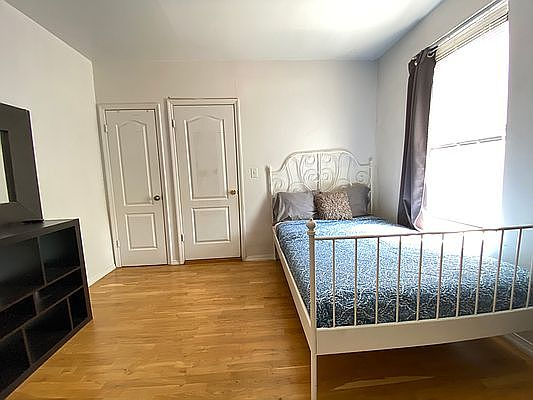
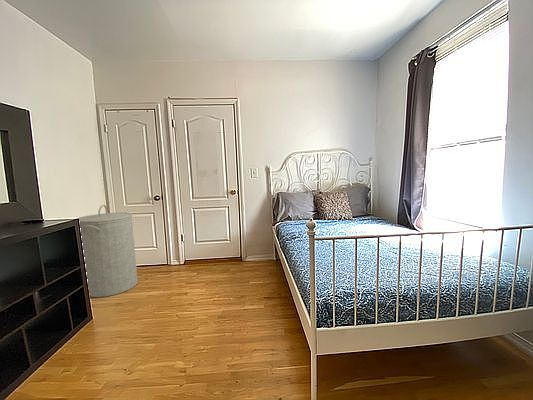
+ laundry hamper (107, 246)
